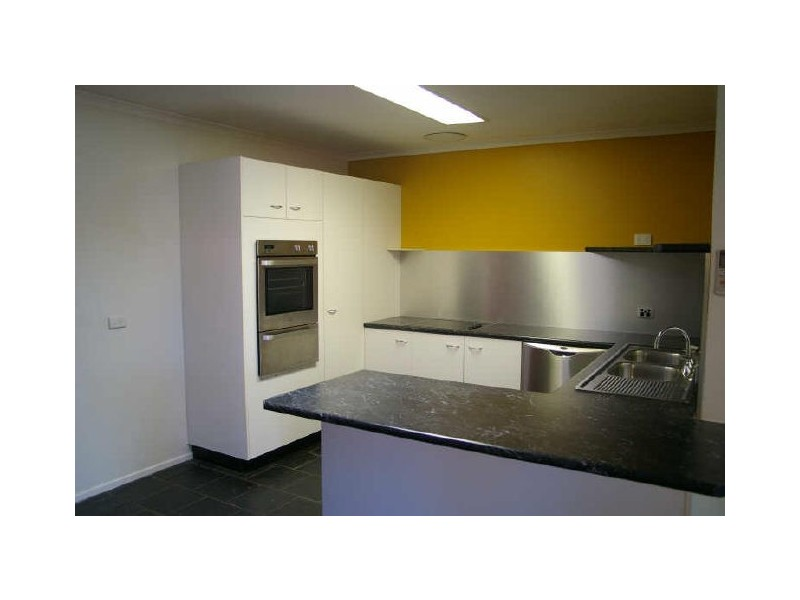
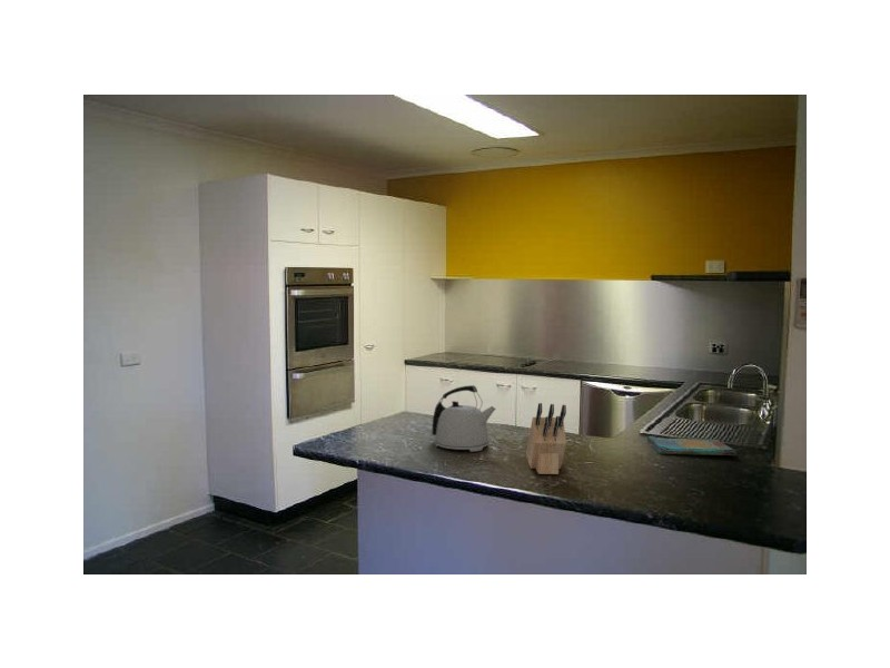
+ dish towel (689, 445)
+ knife block (545, 433)
+ kettle (463, 415)
